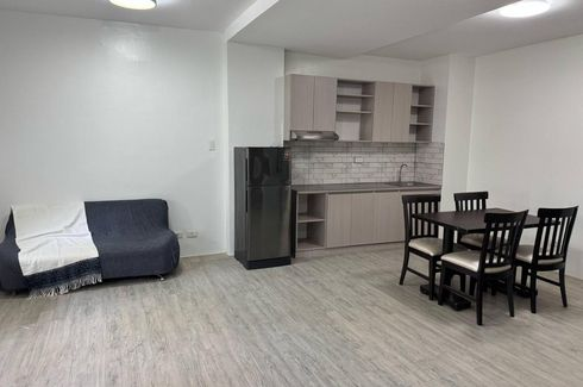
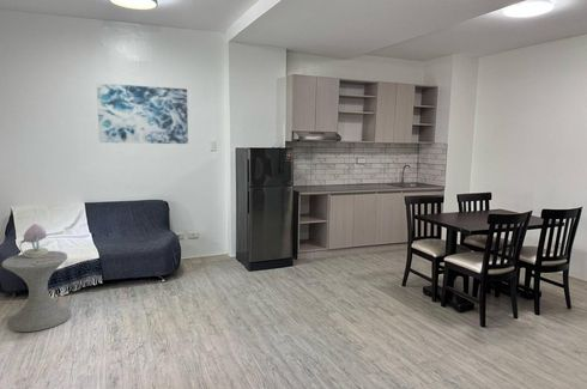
+ wall art (144, 115)
+ side table (37, 288)
+ table lamp (37, 242)
